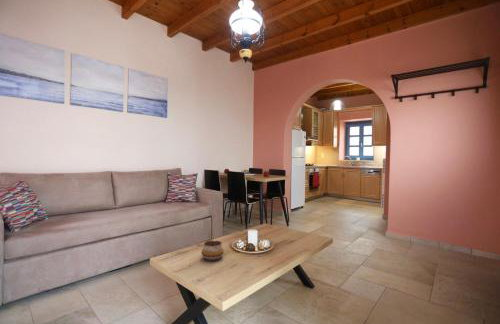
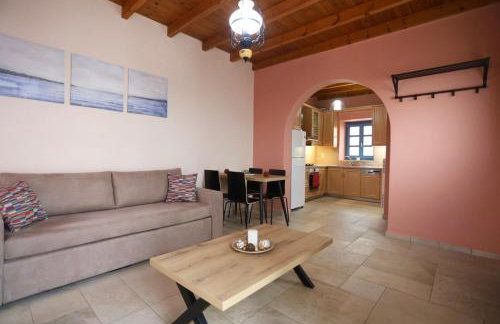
- decorative bowl (212, 250)
